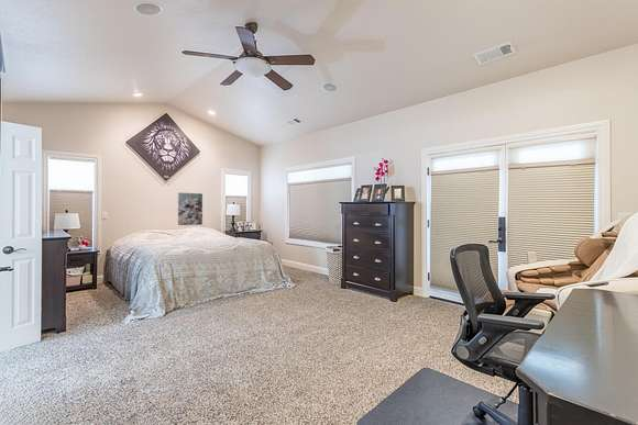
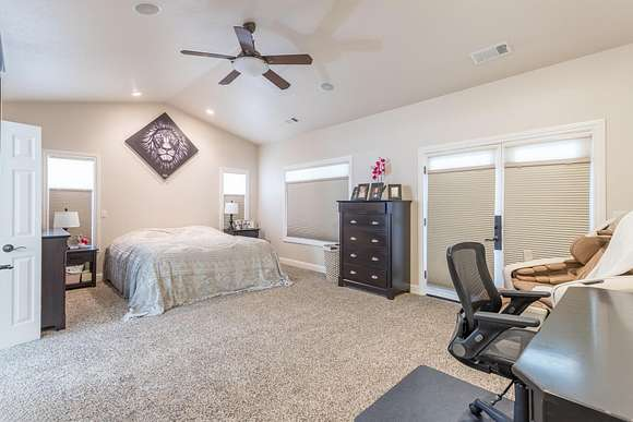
- wall art (190, 209)
